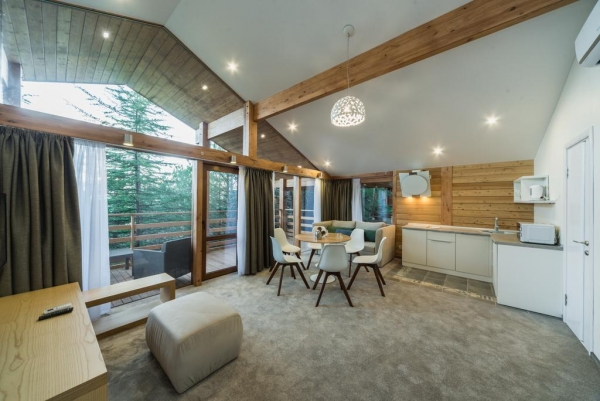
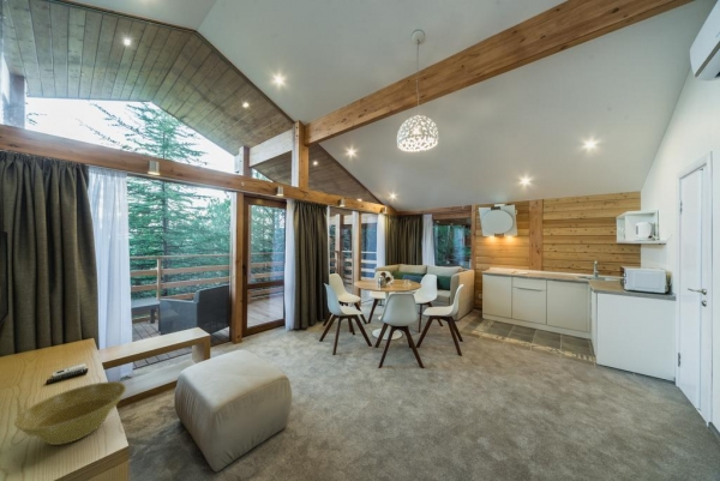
+ planter bowl (76, 416)
